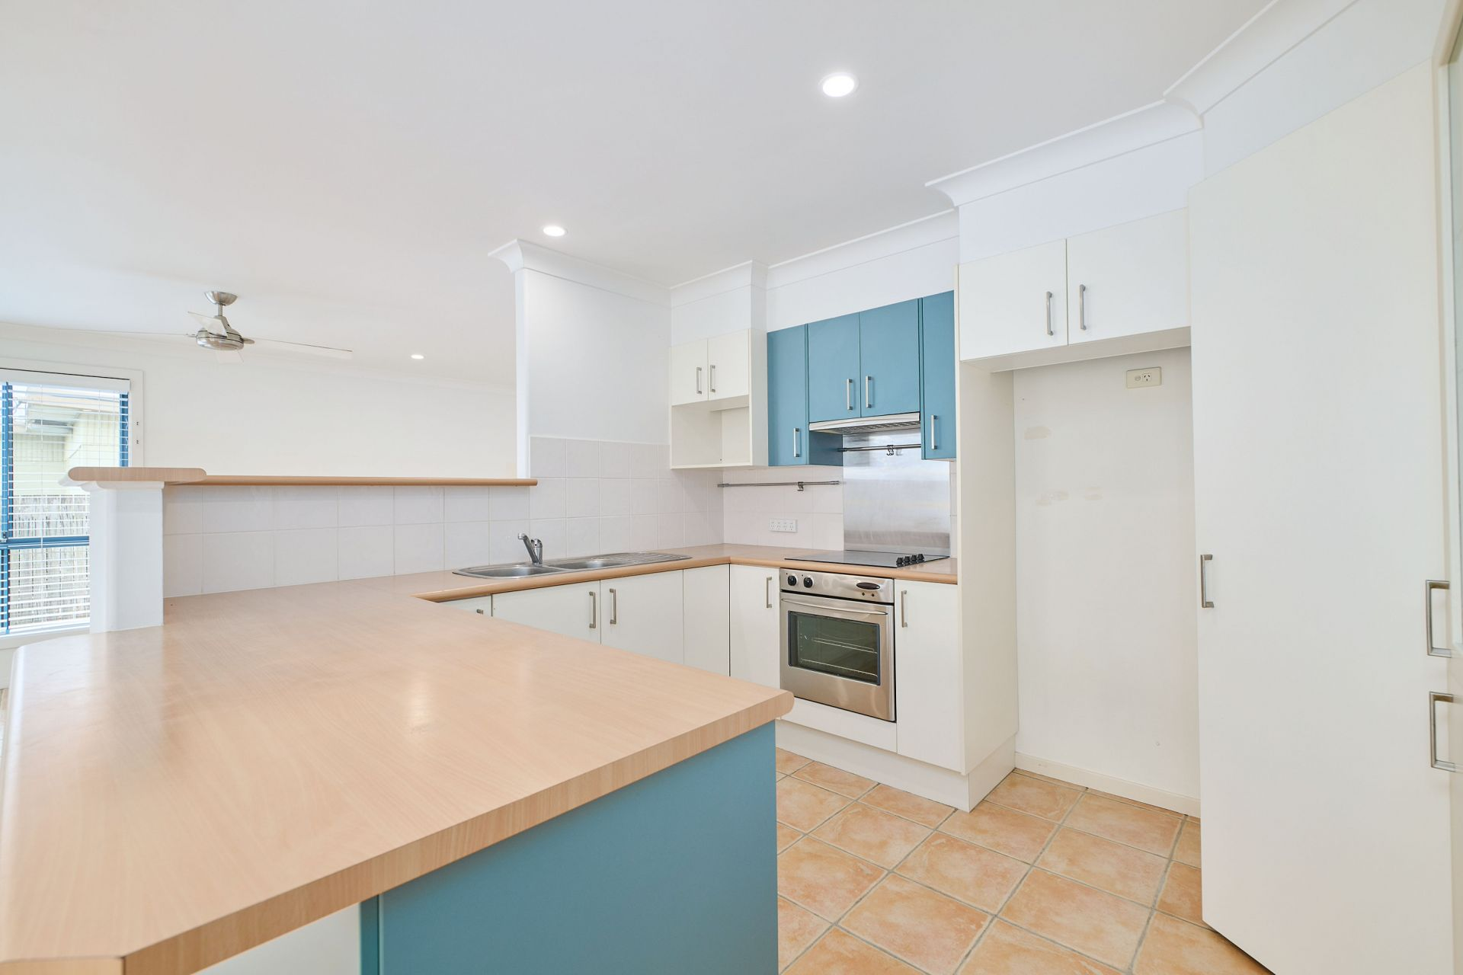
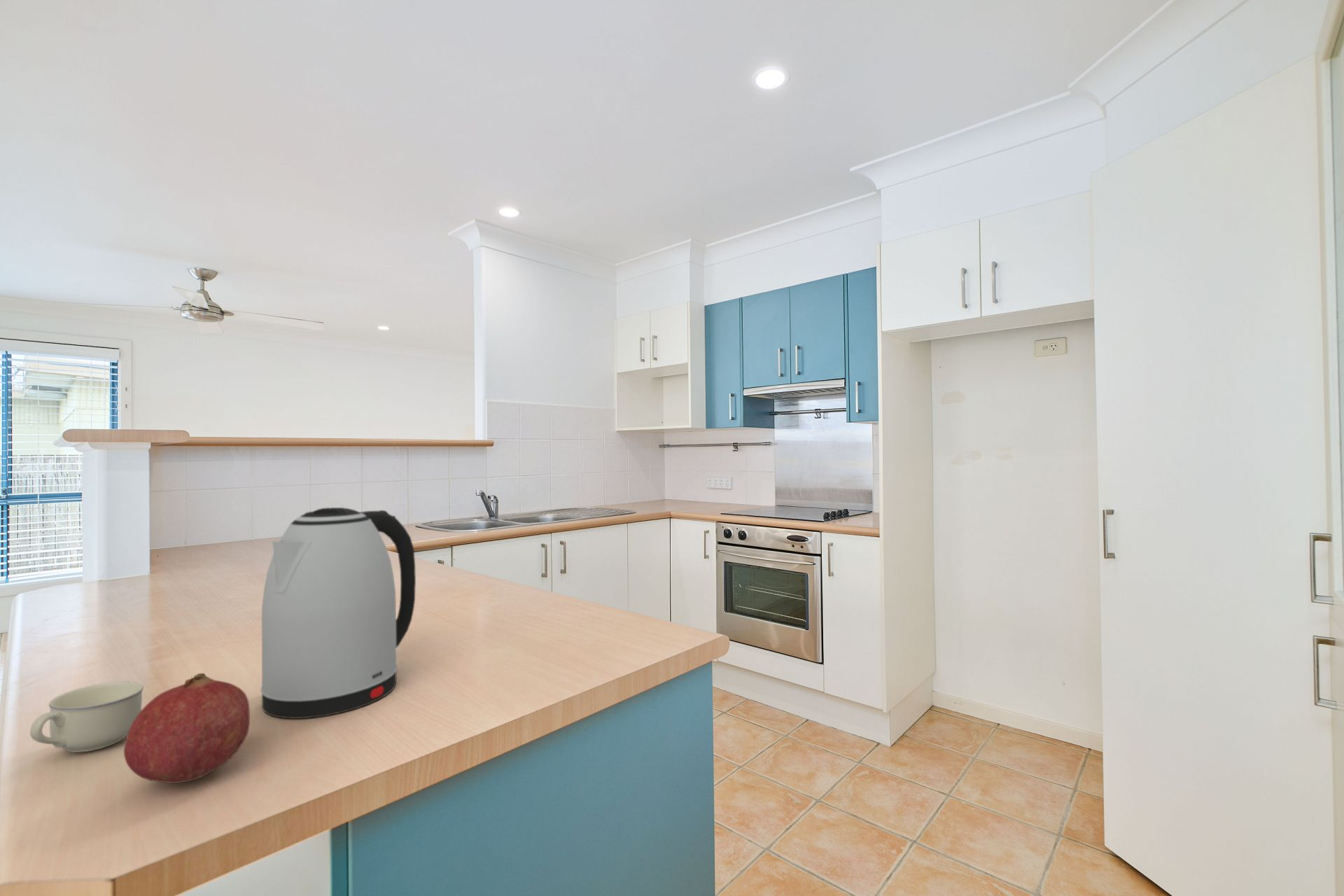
+ fruit (192, 725)
+ cup (85, 722)
+ kettle (351, 595)
